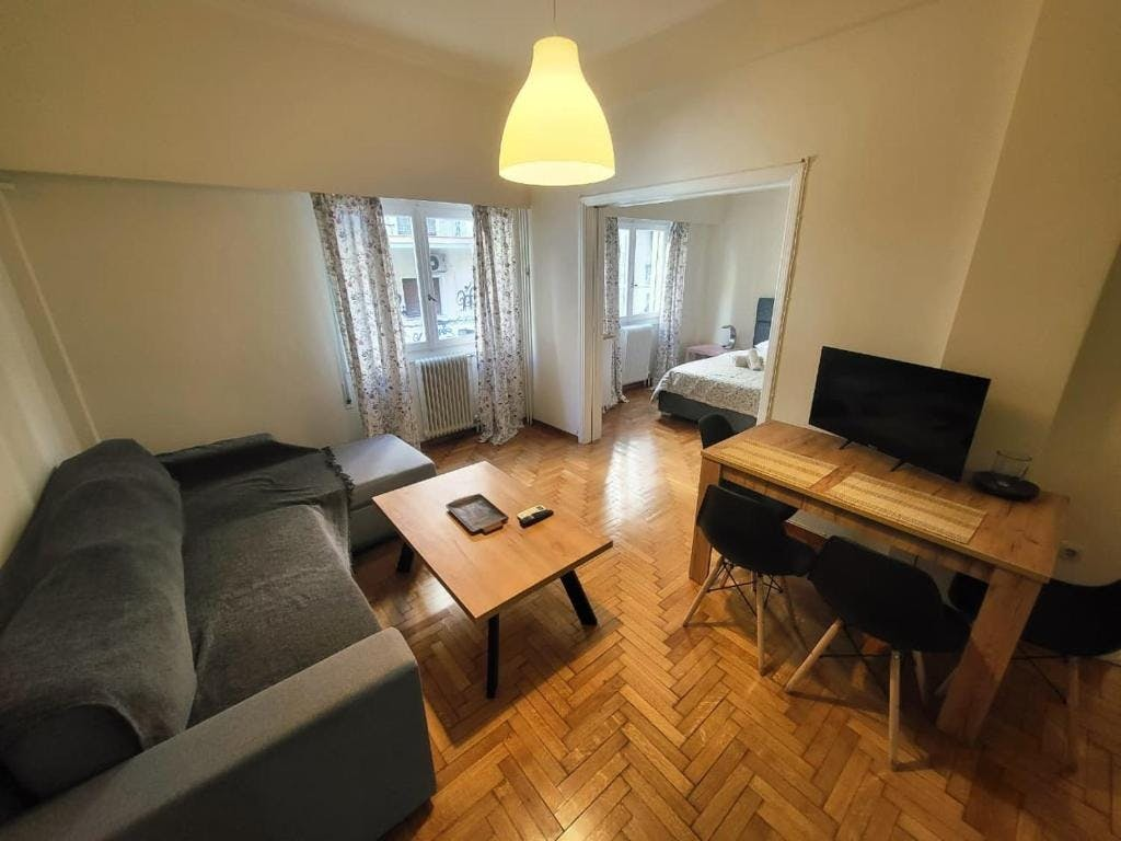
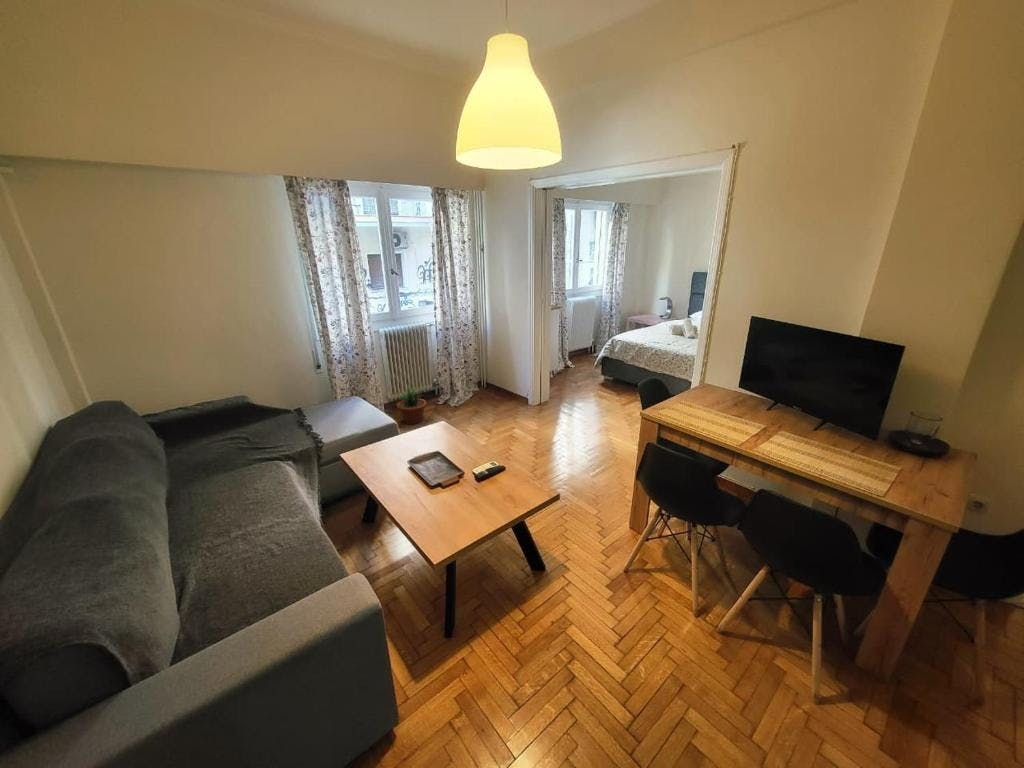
+ potted plant (409, 405)
